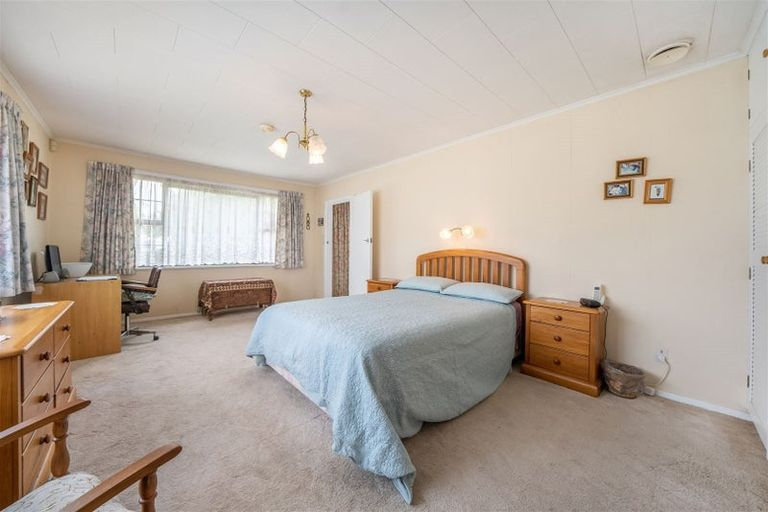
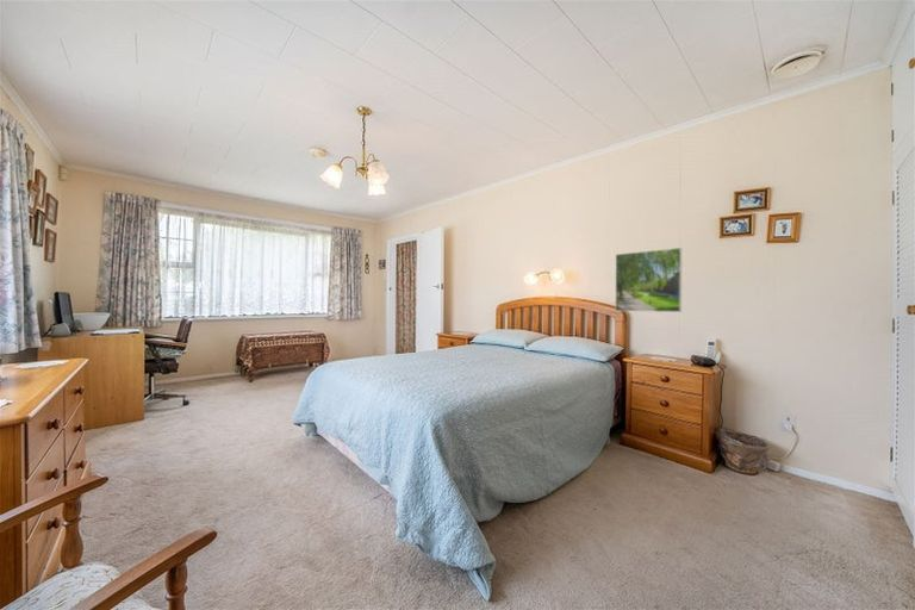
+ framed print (646, 281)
